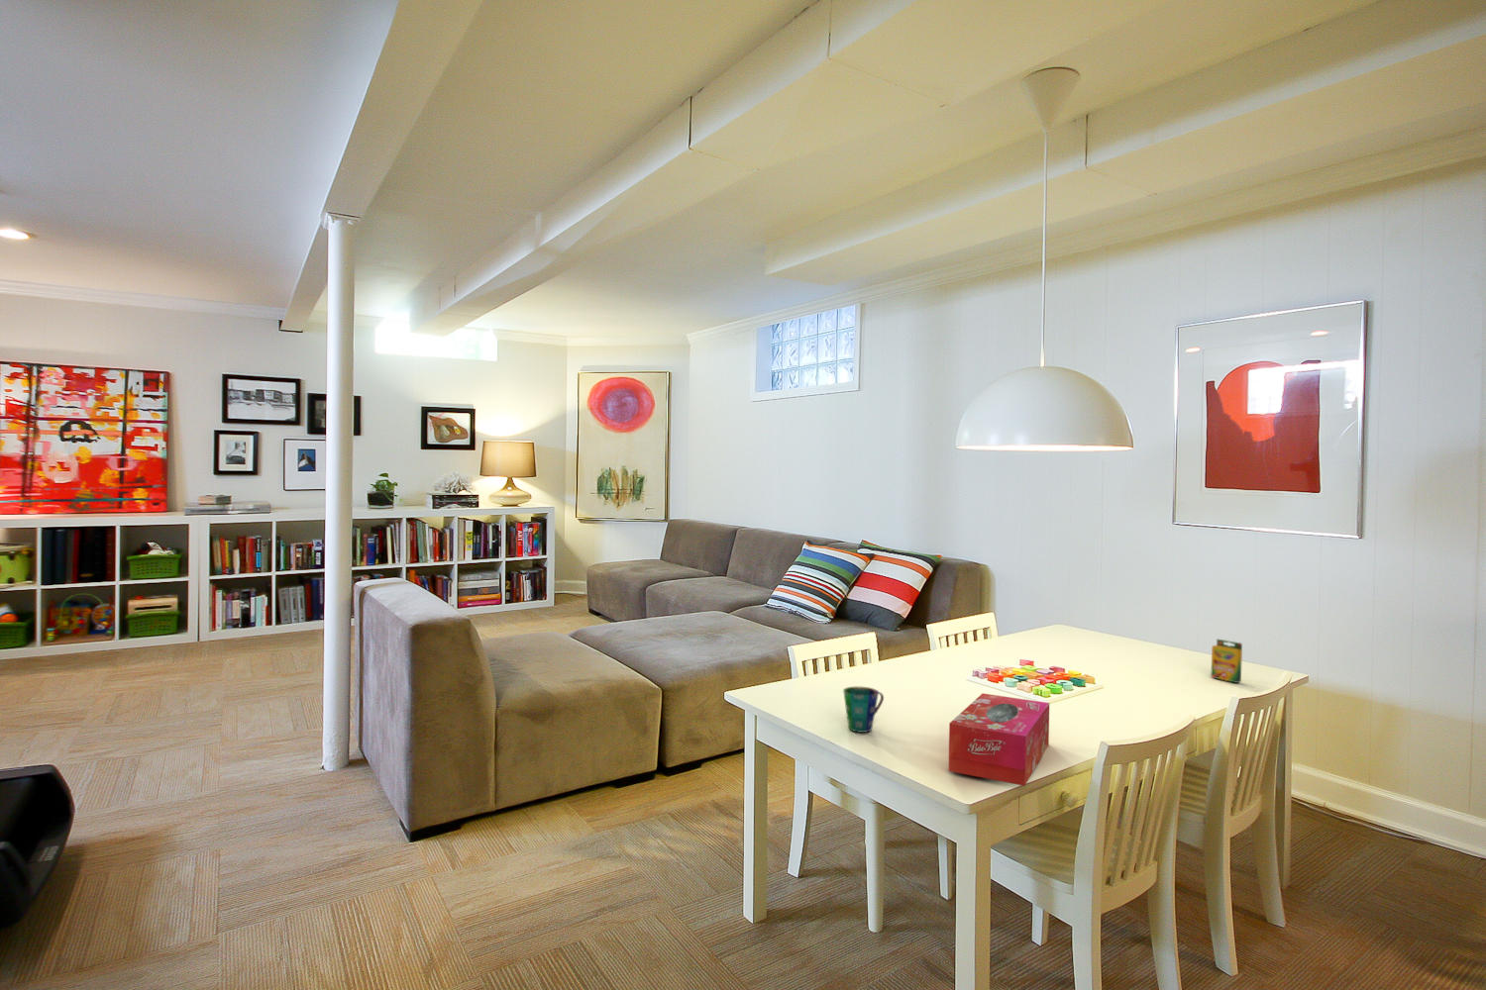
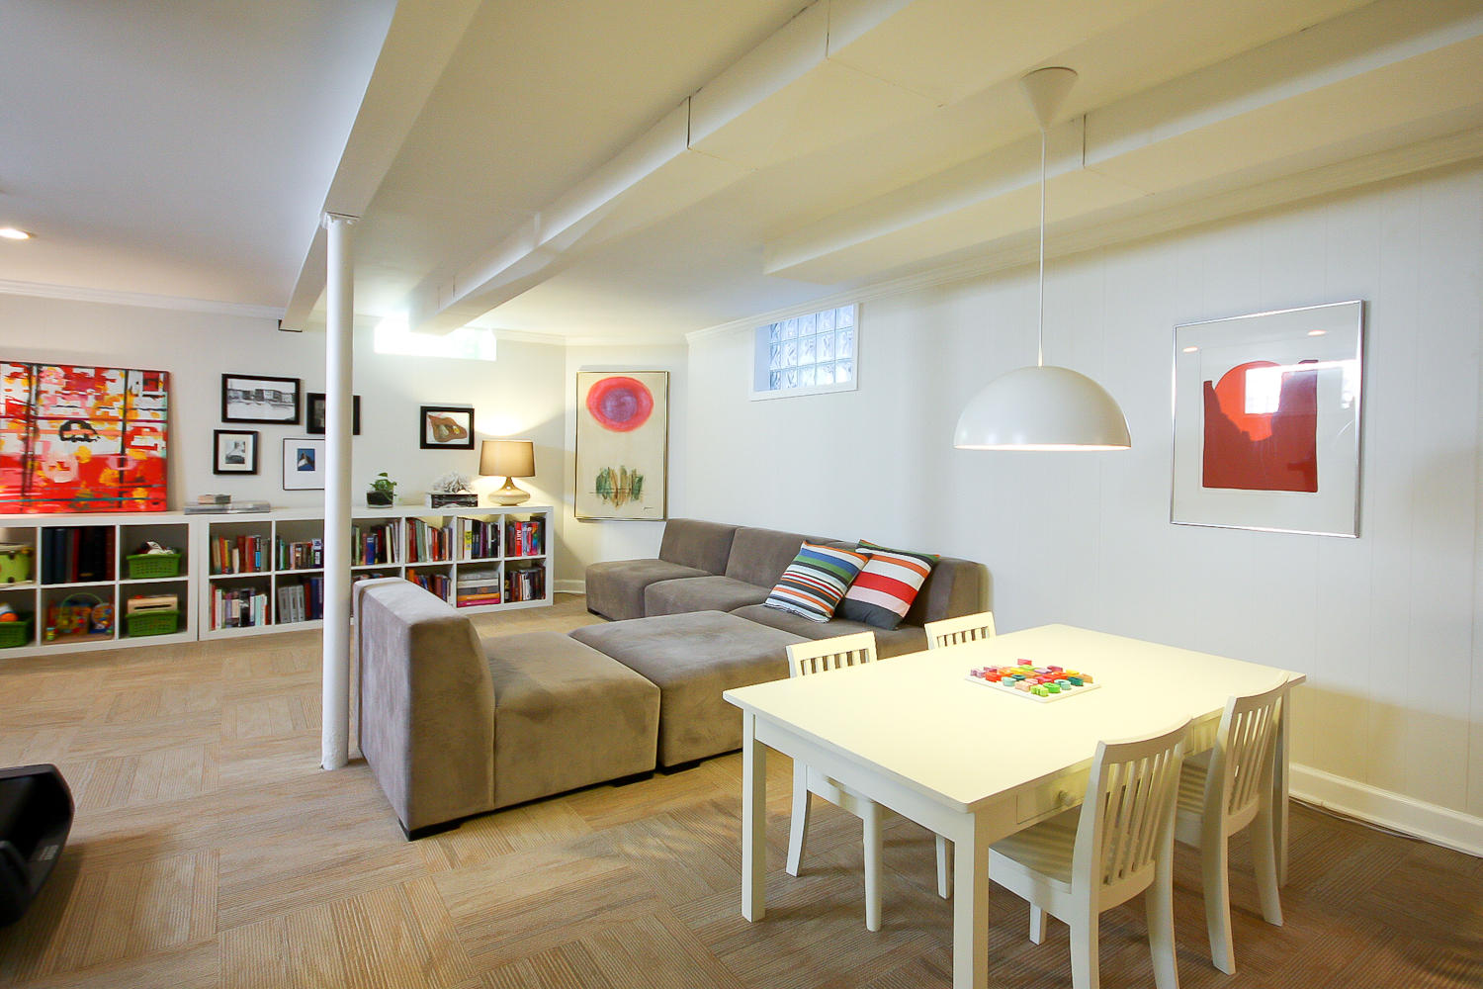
- tissue box (1001, 735)
- crayon box (1225, 661)
- cup (864, 709)
